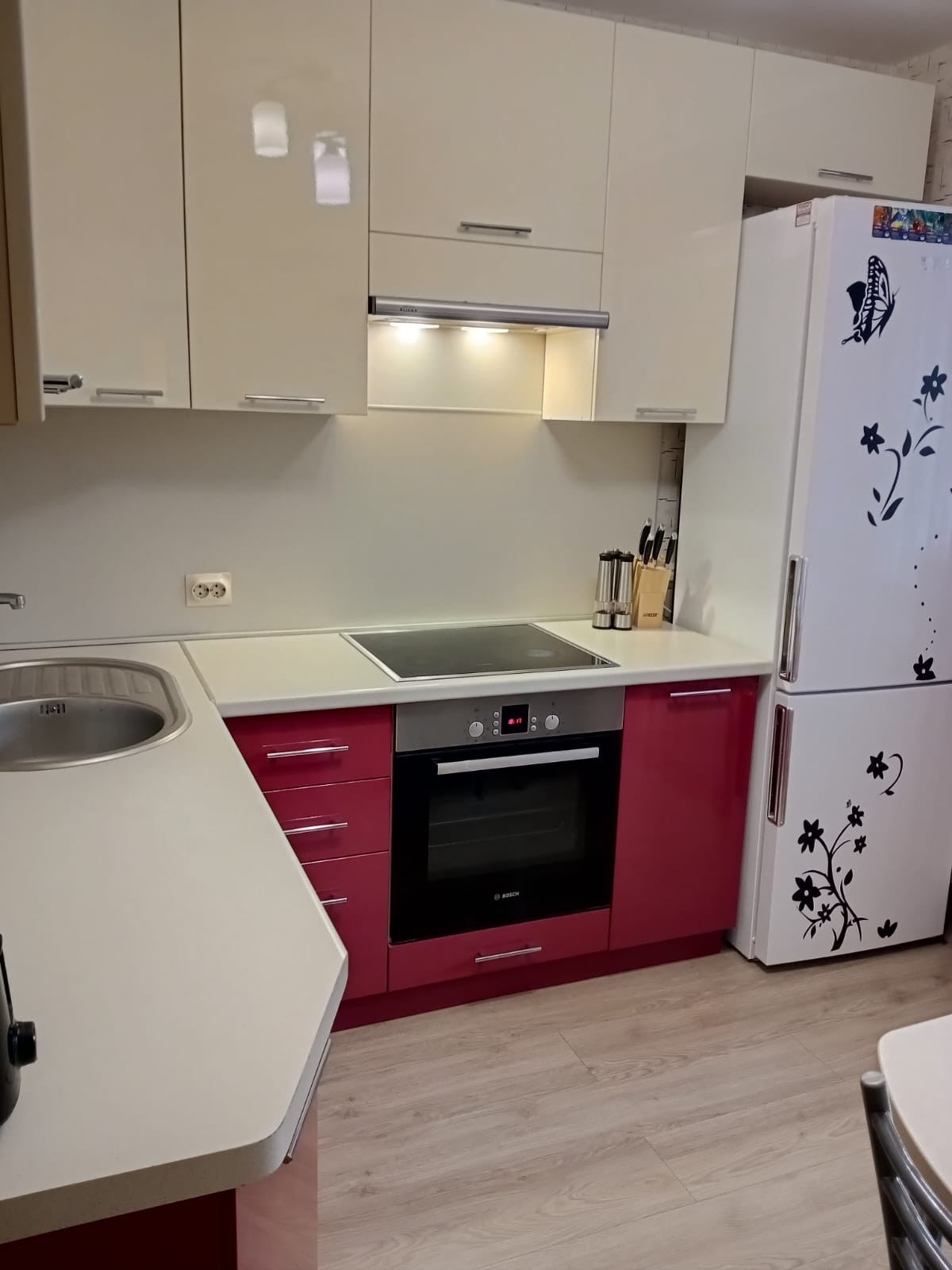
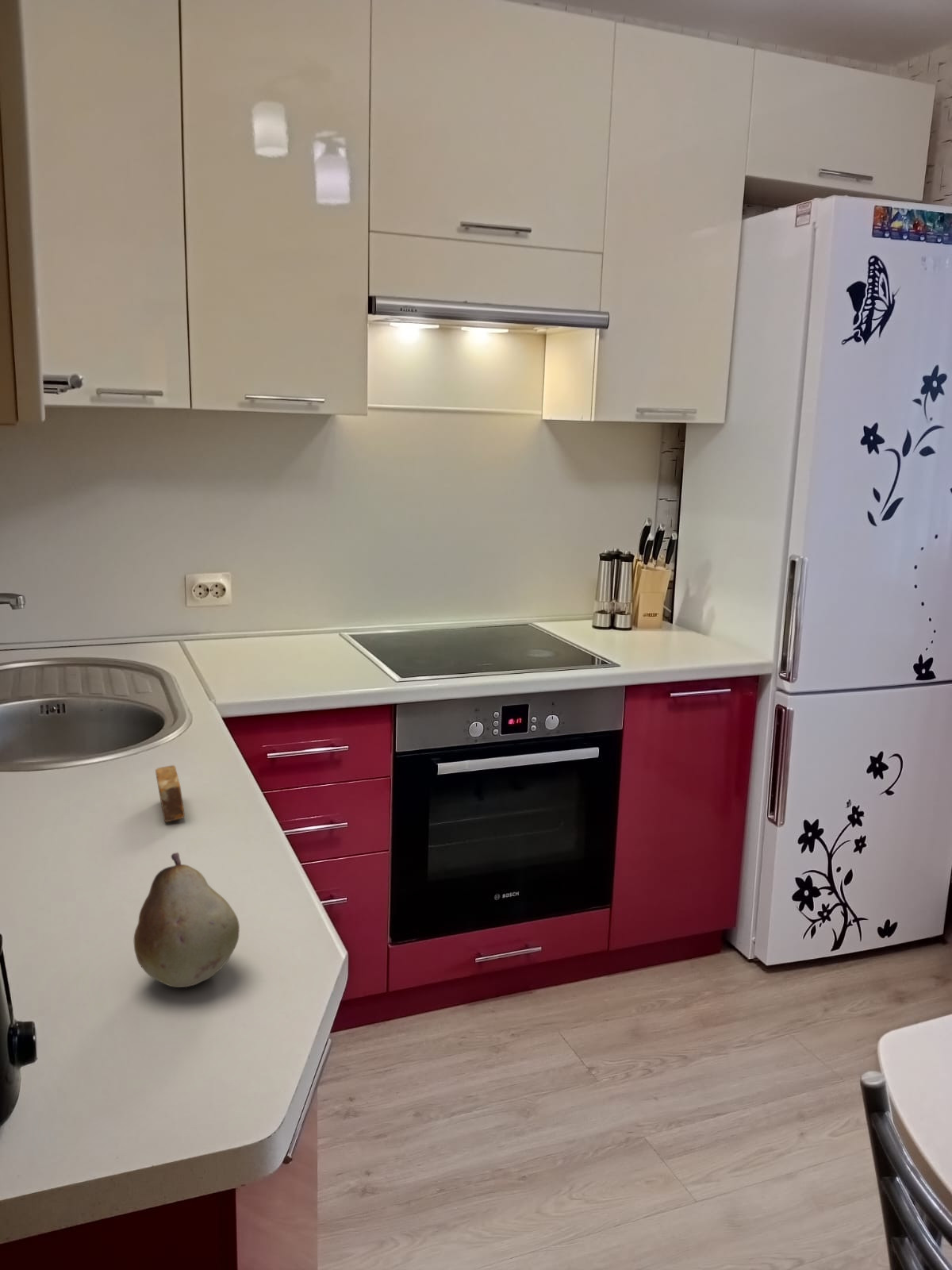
+ soap bar (169, 792)
+ fruit (188, 919)
